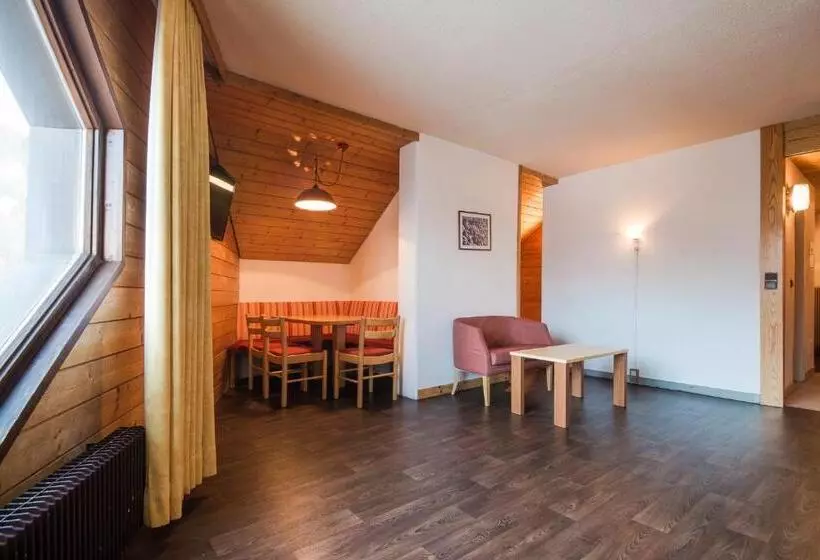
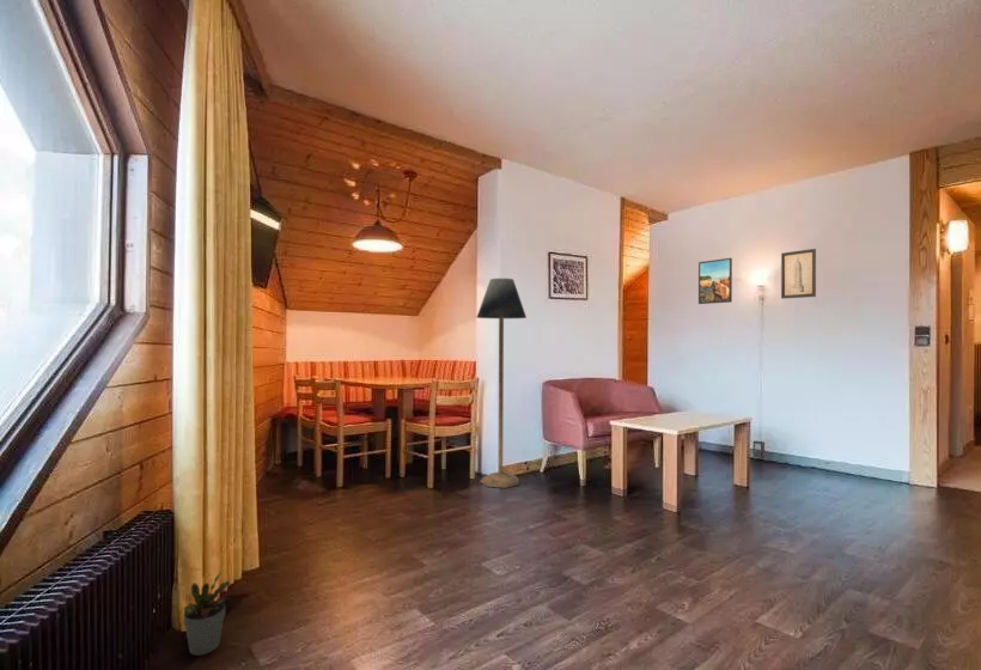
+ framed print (714, 281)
+ wall art (798, 274)
+ potted plant (209, 611)
+ floor lamp (500, 380)
